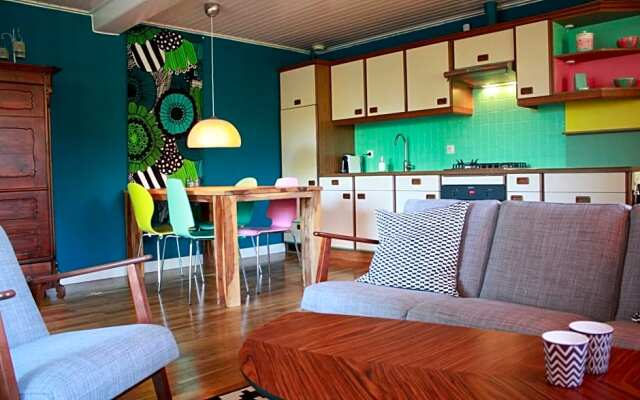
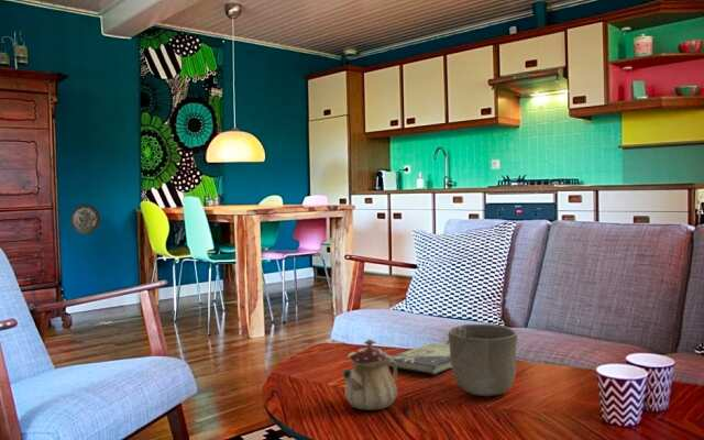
+ decorative plate (85, 219)
+ bowl (482, 360)
+ book (433, 356)
+ teapot (372, 370)
